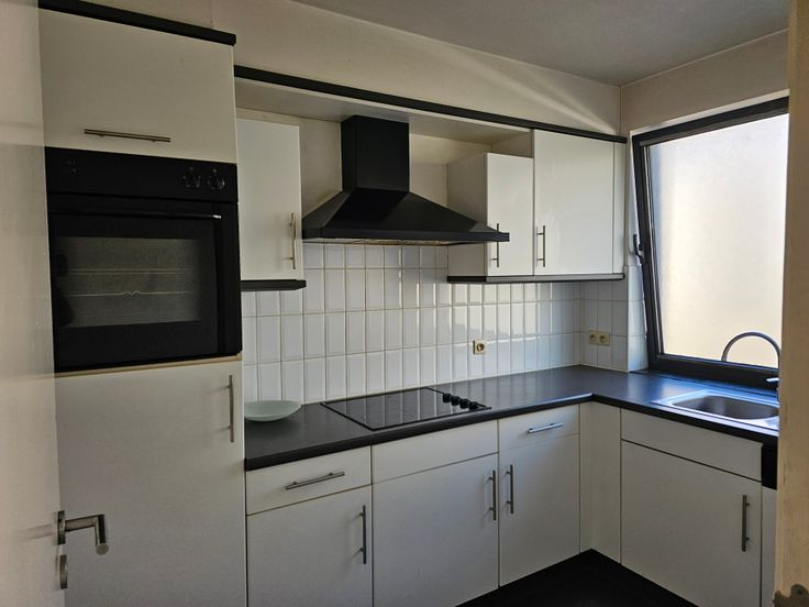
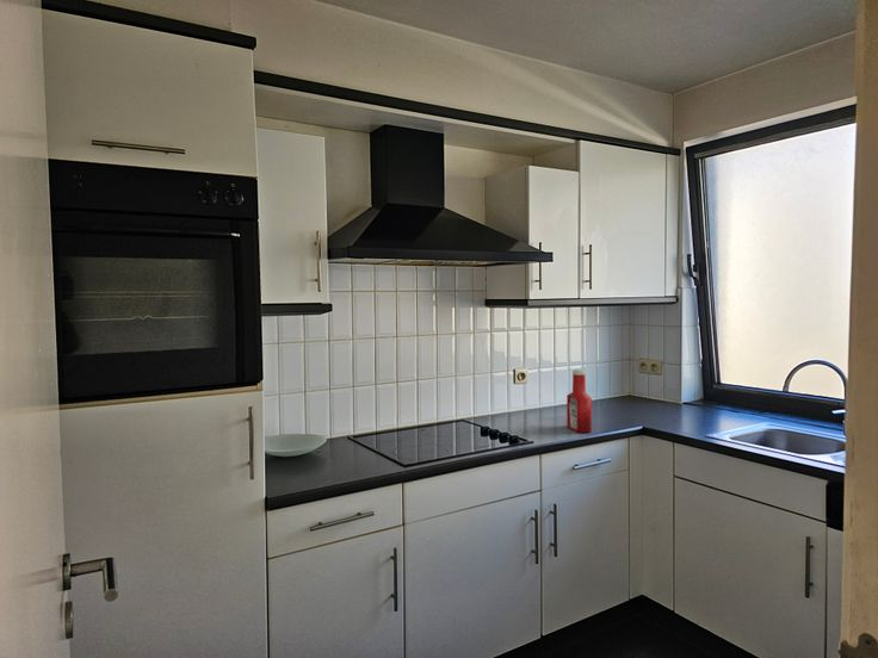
+ soap bottle (579, 399)
